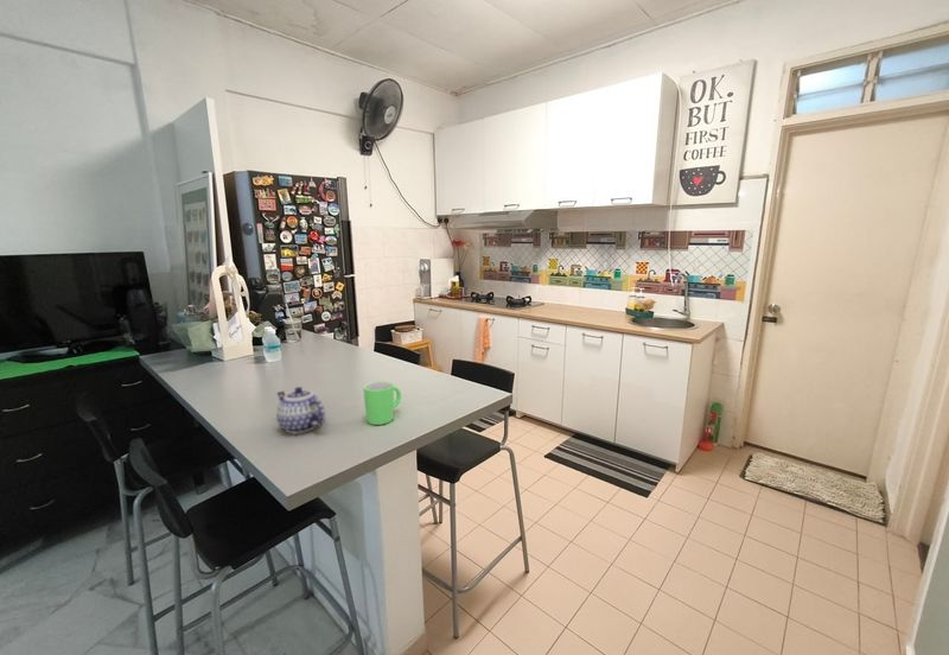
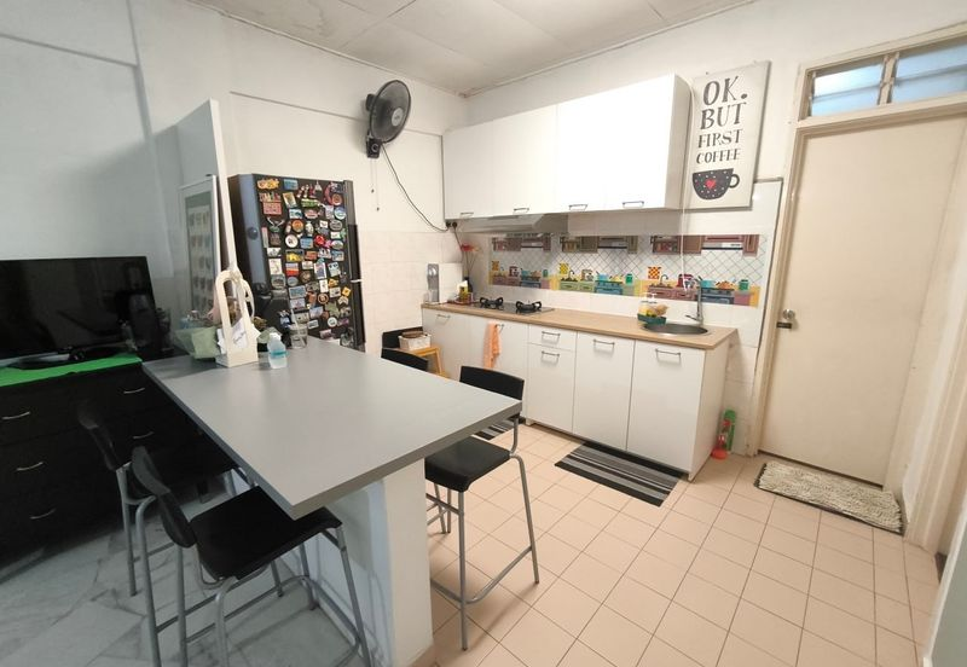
- teapot (300, 407)
- mug (383, 401)
